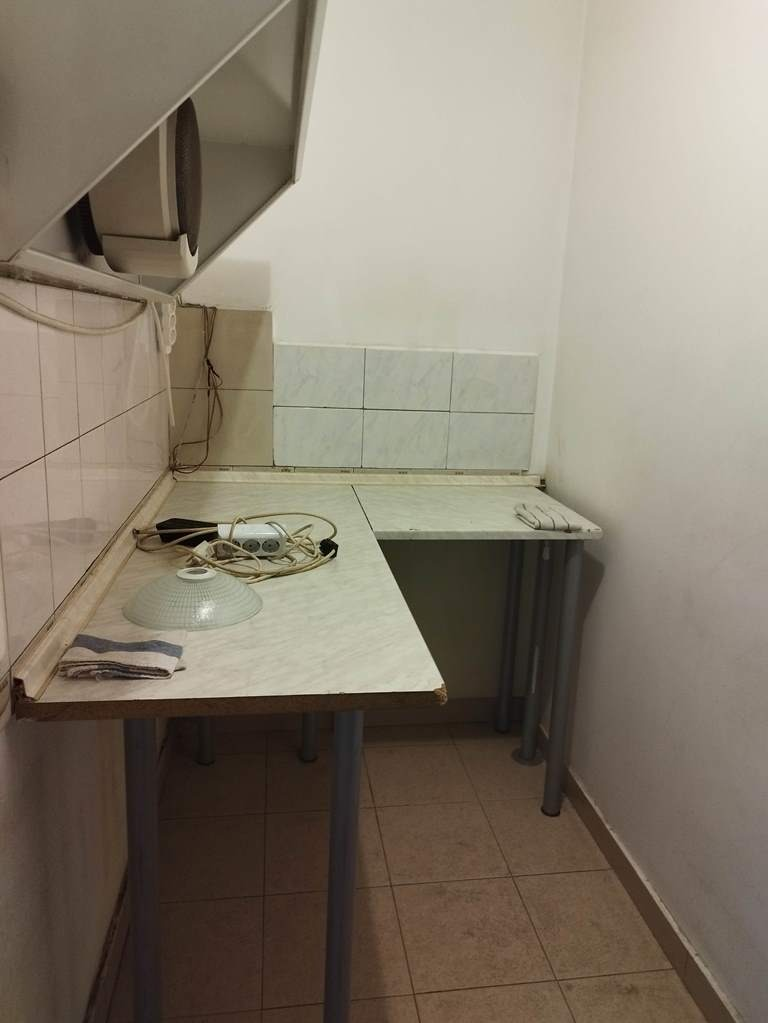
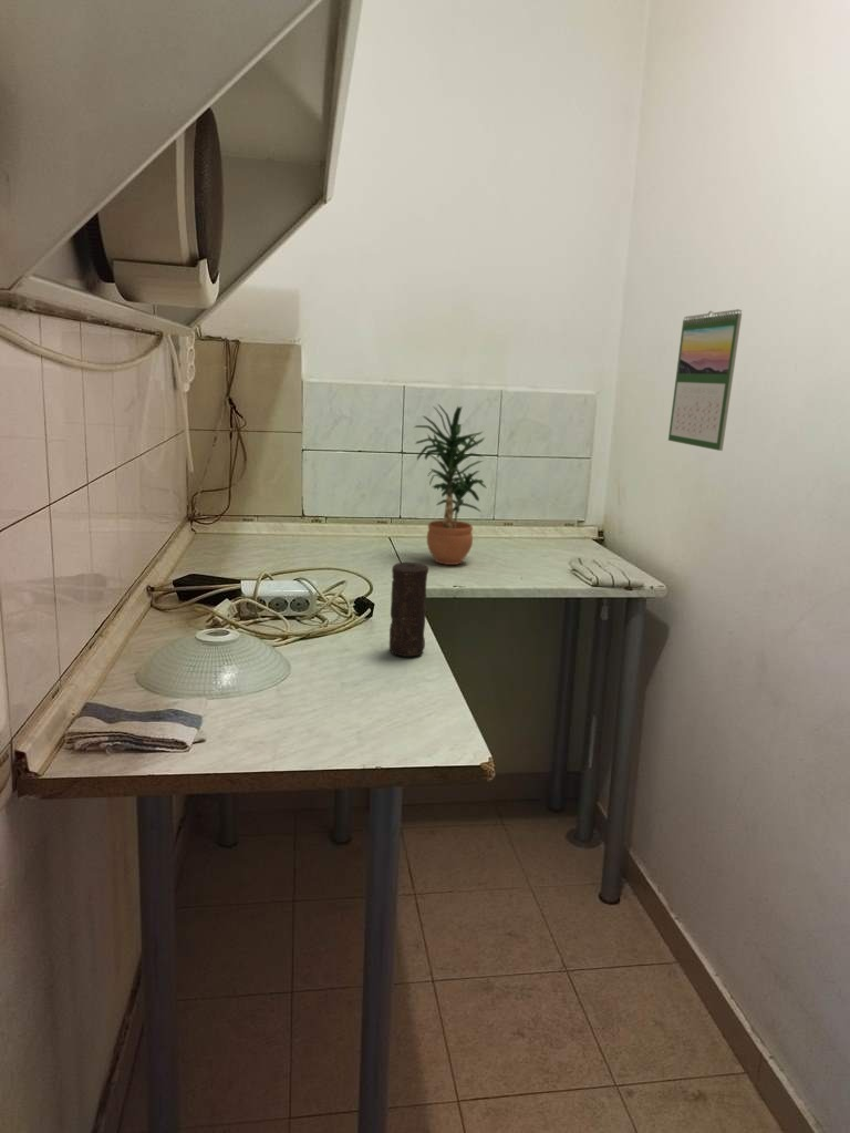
+ potted plant (448, 484)
+ candle (408, 608)
+ calendar (702, 379)
